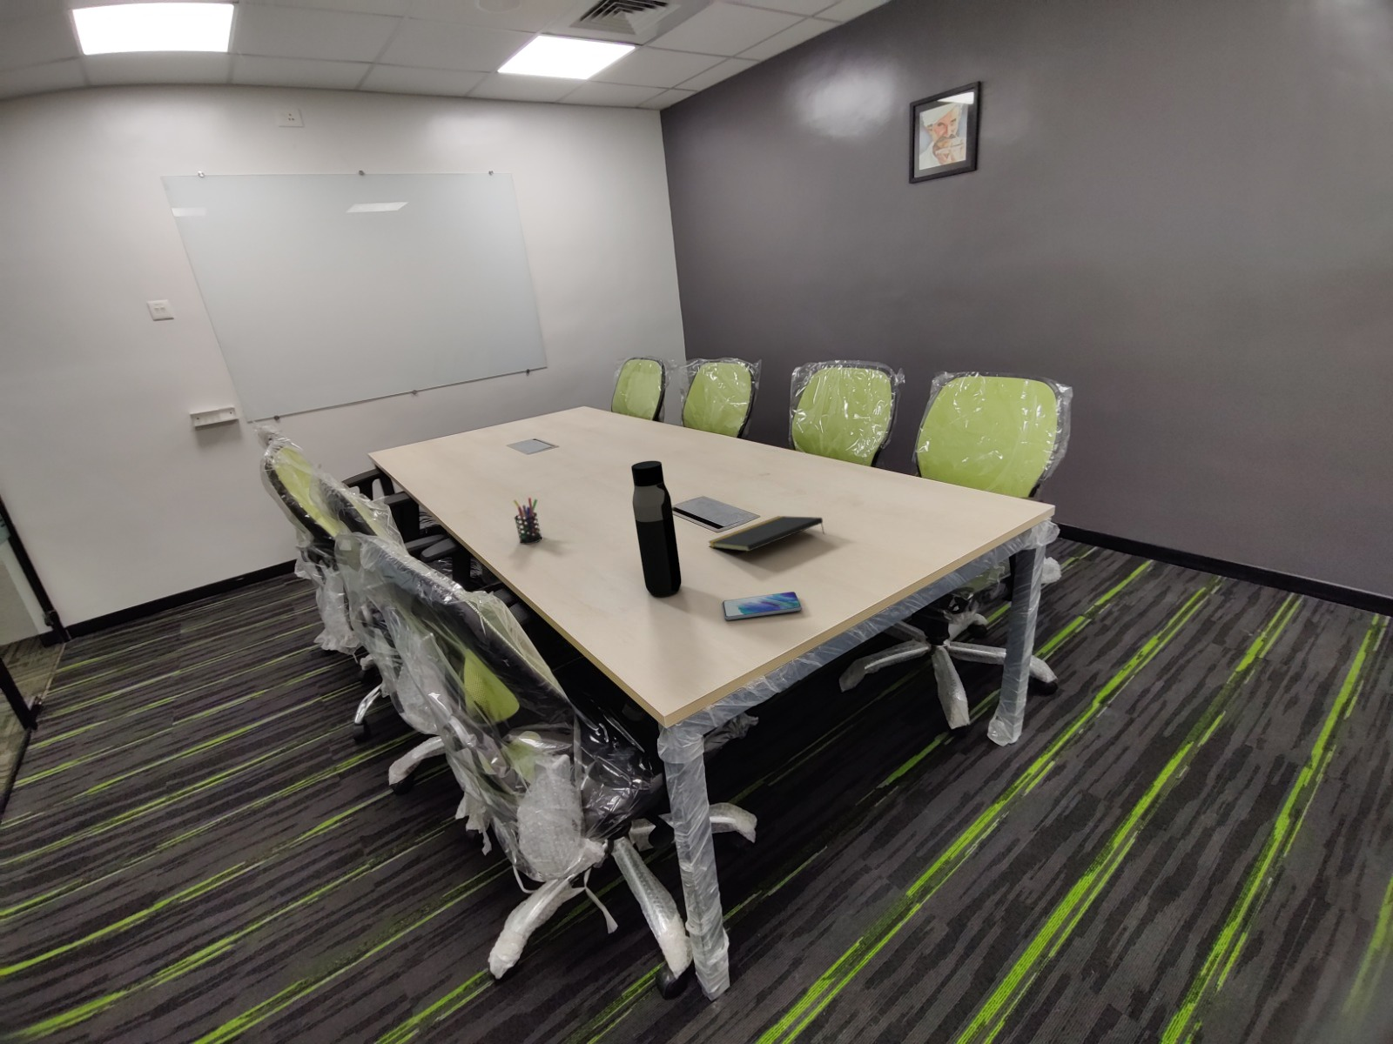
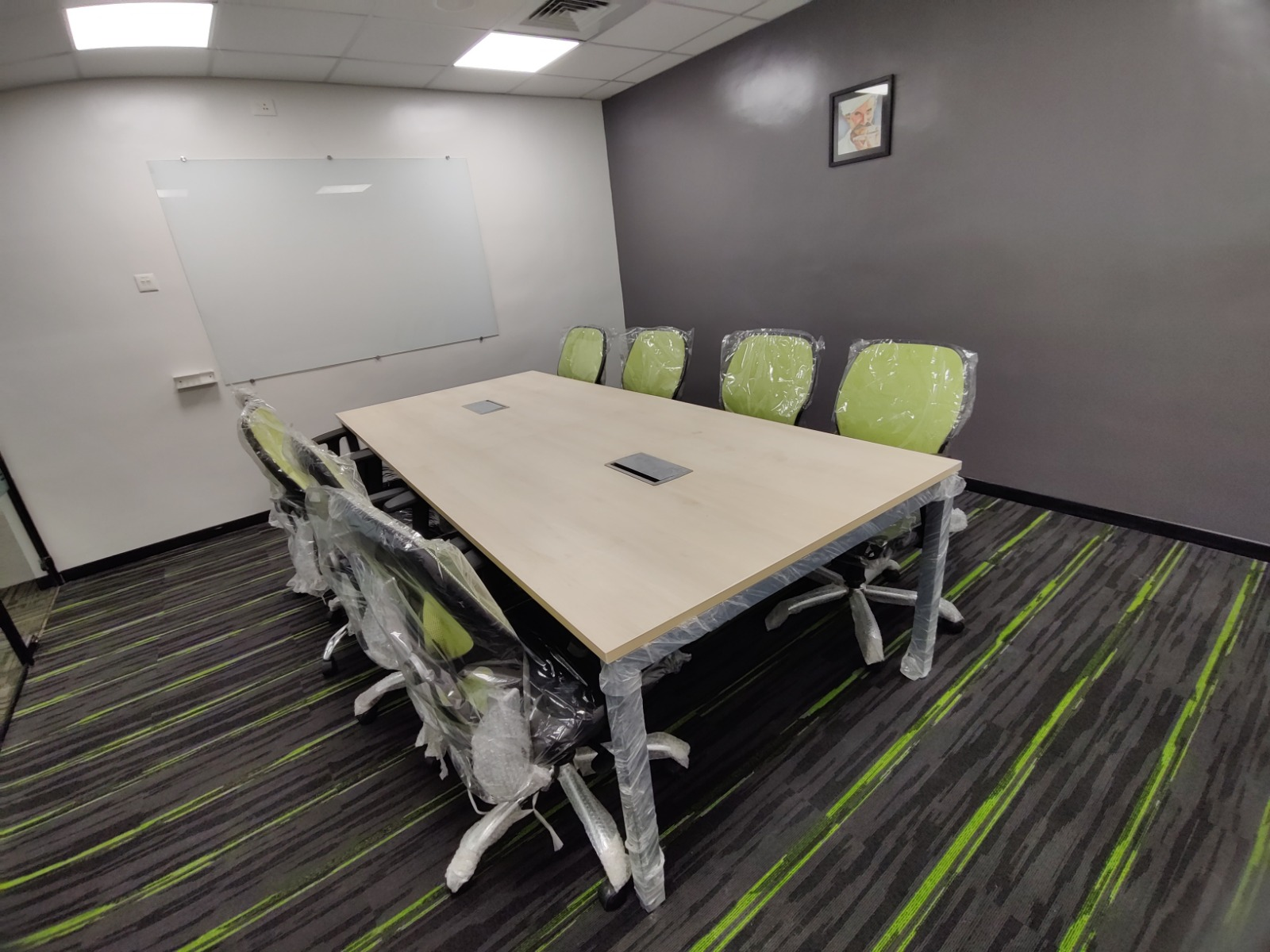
- pen holder (529, 518)
- smartphone (761, 605)
- water bottle (656, 529)
- notepad (765, 532)
